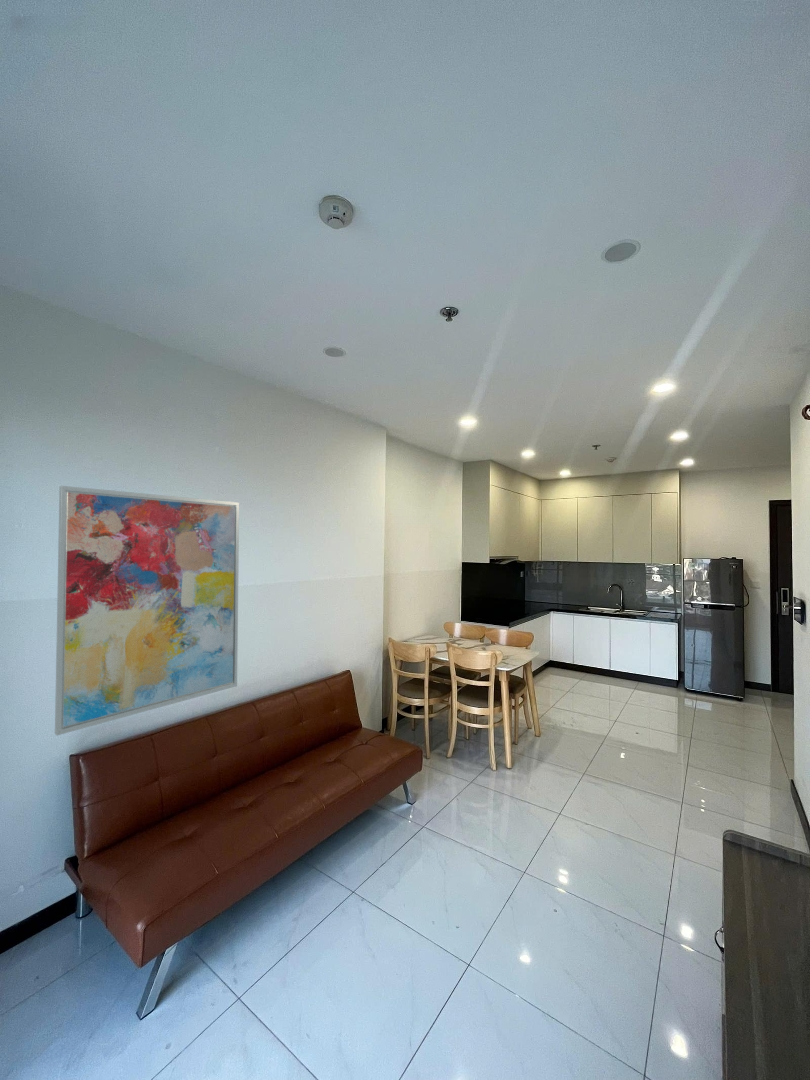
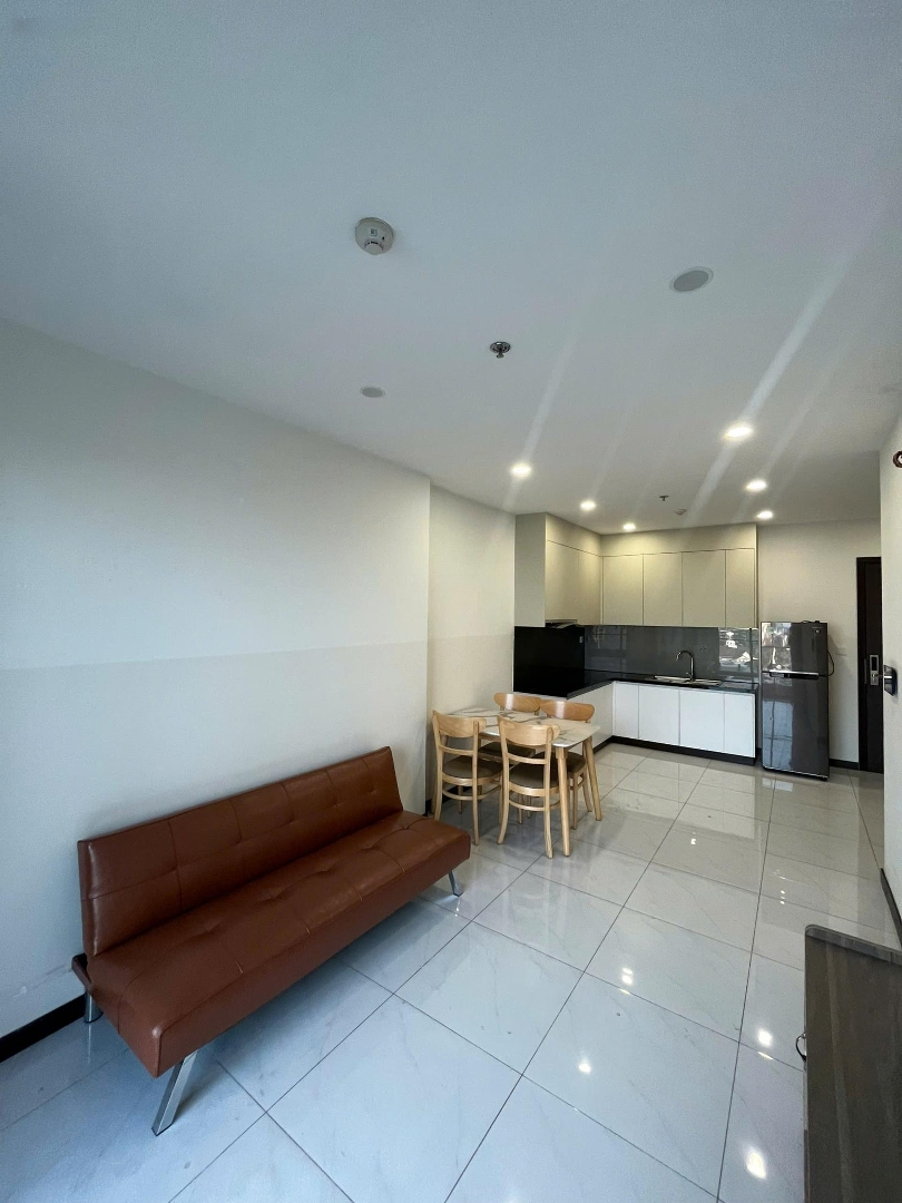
- wall art (161, 600)
